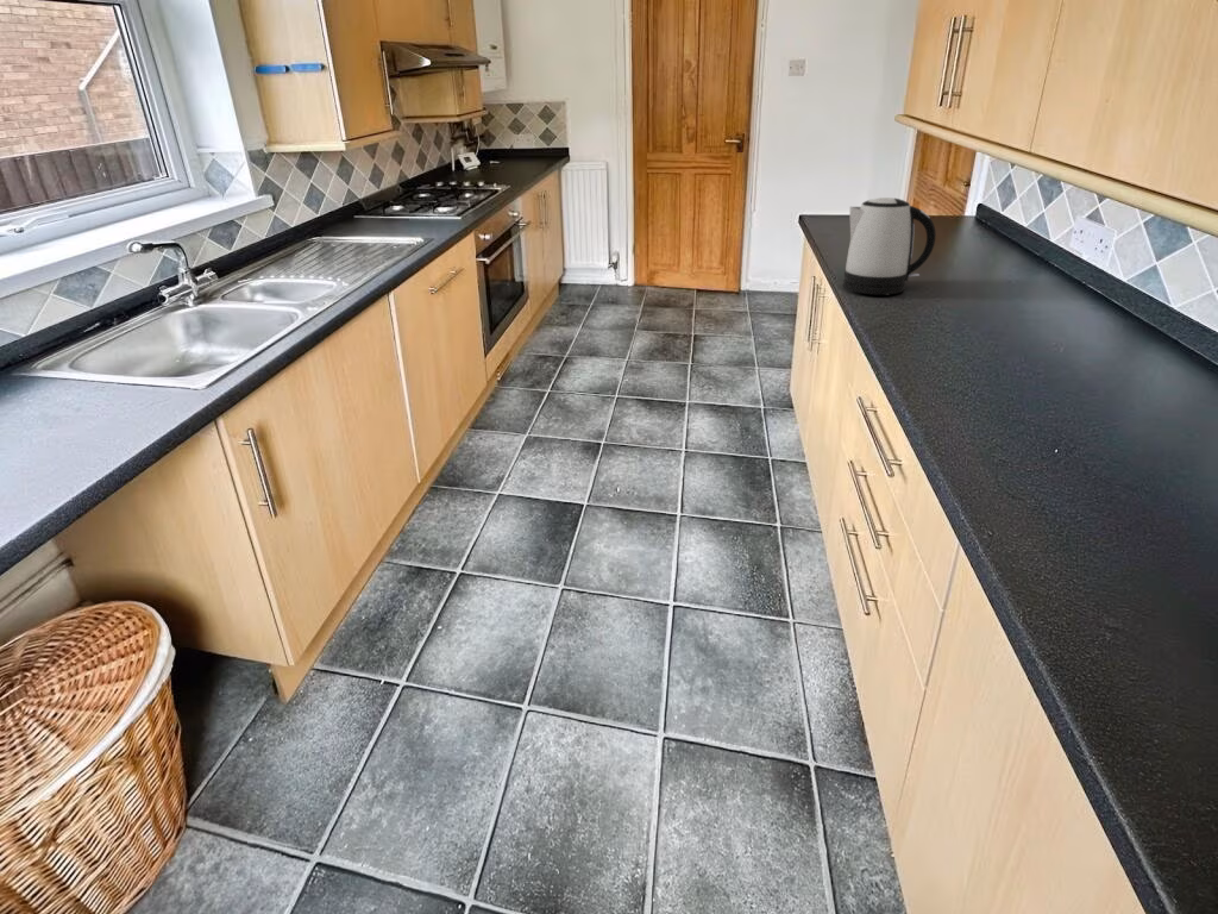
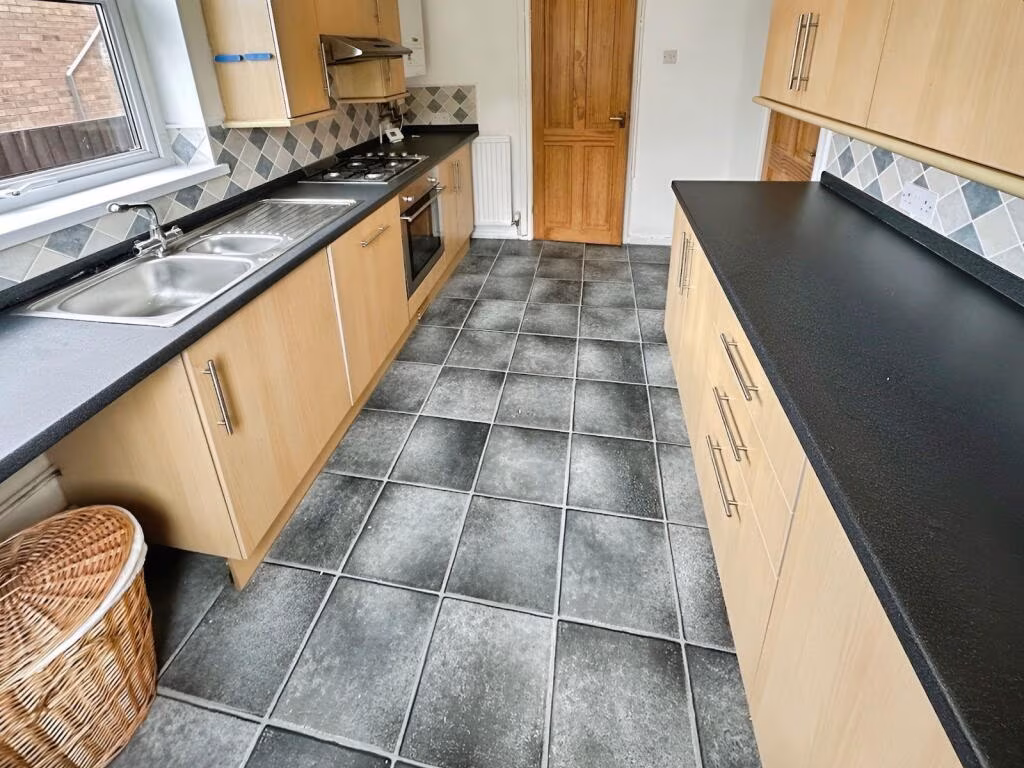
- kettle (889, 244)
